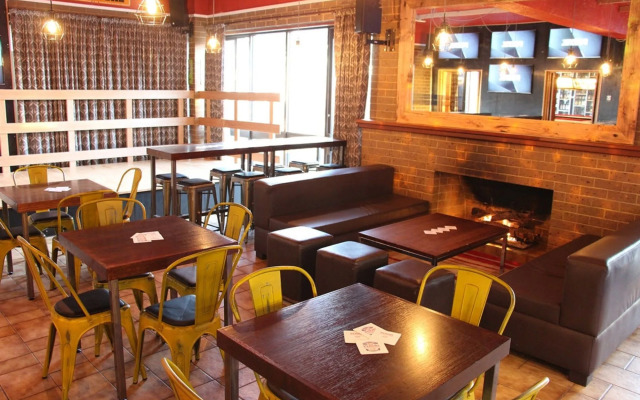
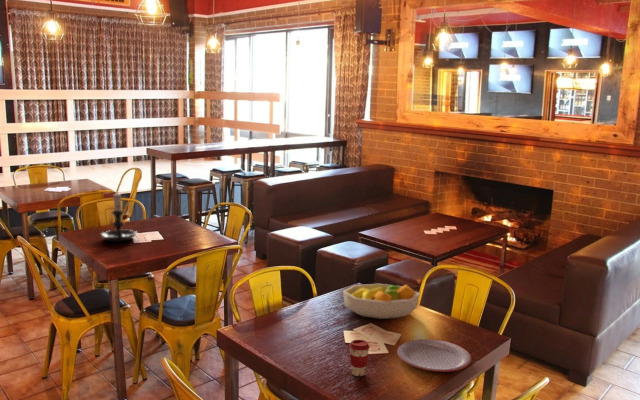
+ plate (433, 356)
+ fruit bowl (381, 297)
+ coffee cup (359, 358)
+ candle holder (118, 214)
